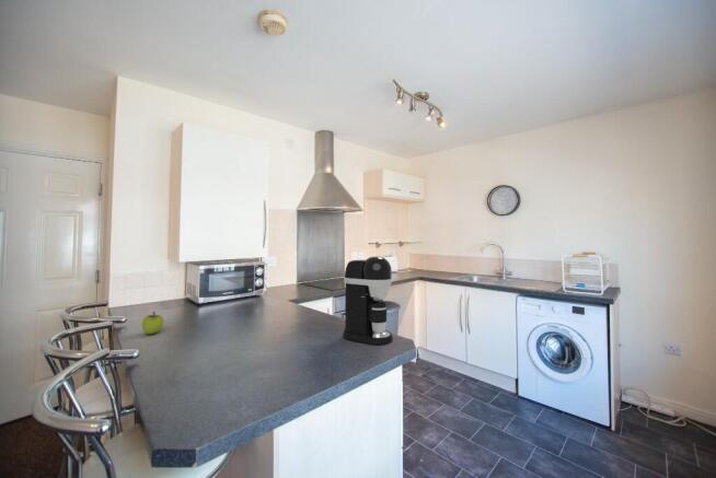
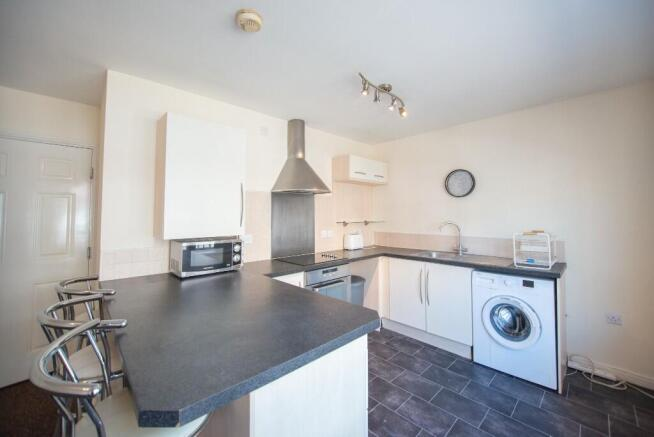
- fruit (152, 323)
- coffee maker (367, 296)
